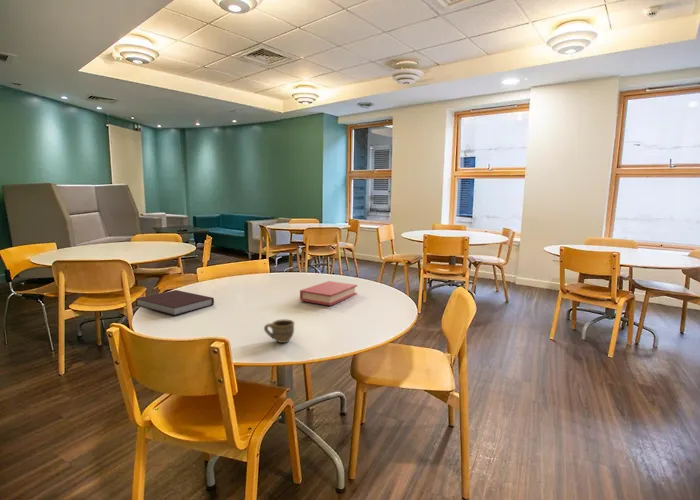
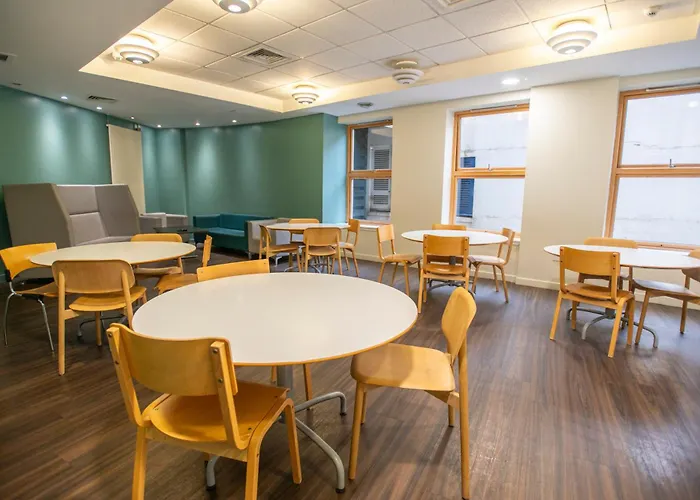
- cup (279, 331)
- notebook (175, 301)
- book (329, 292)
